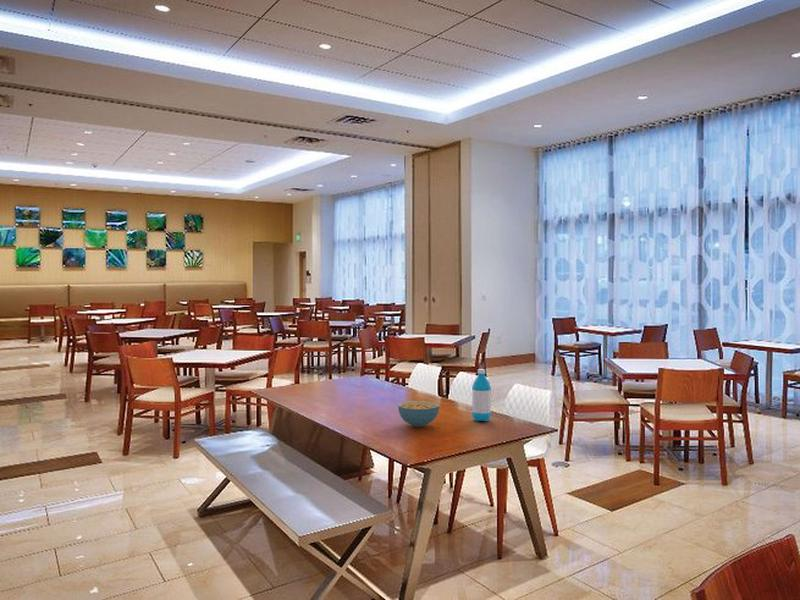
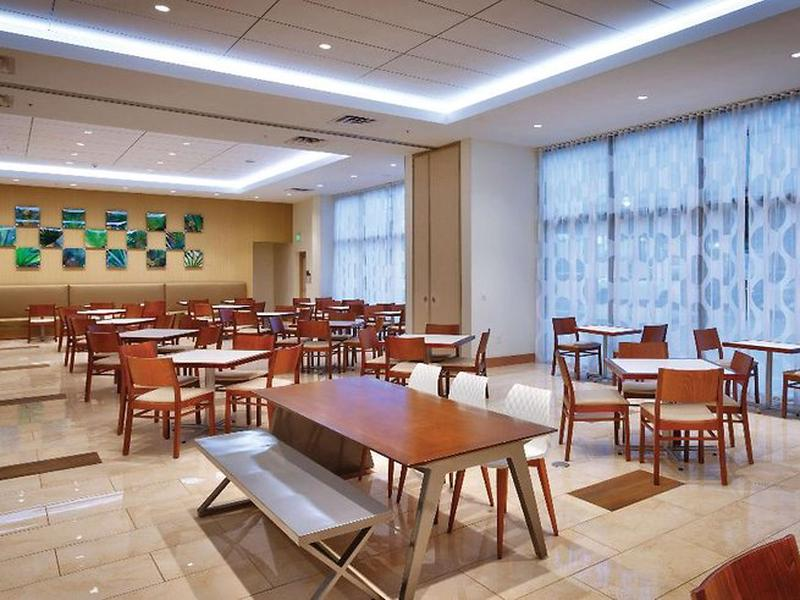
- water bottle (481, 394)
- cereal bowl (418, 415)
